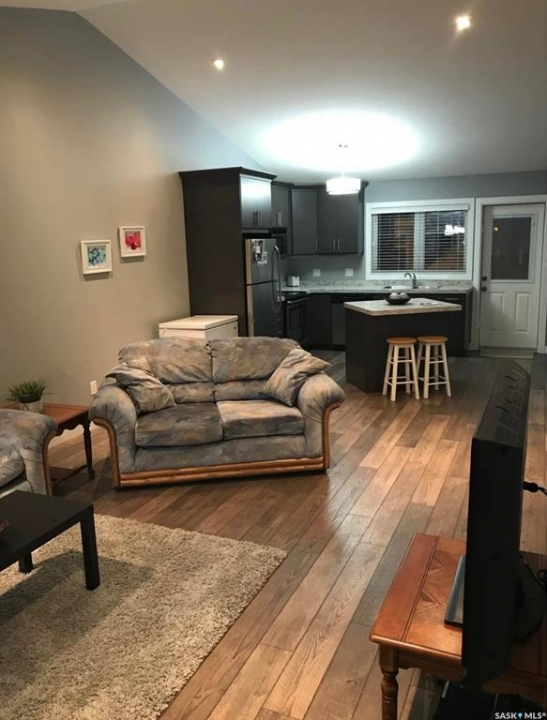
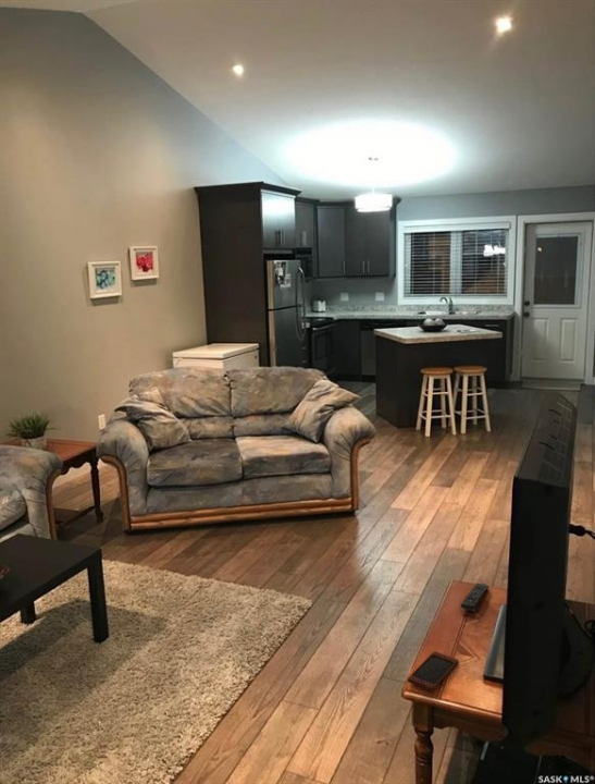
+ remote control (475, 595)
+ smartphone (433, 670)
